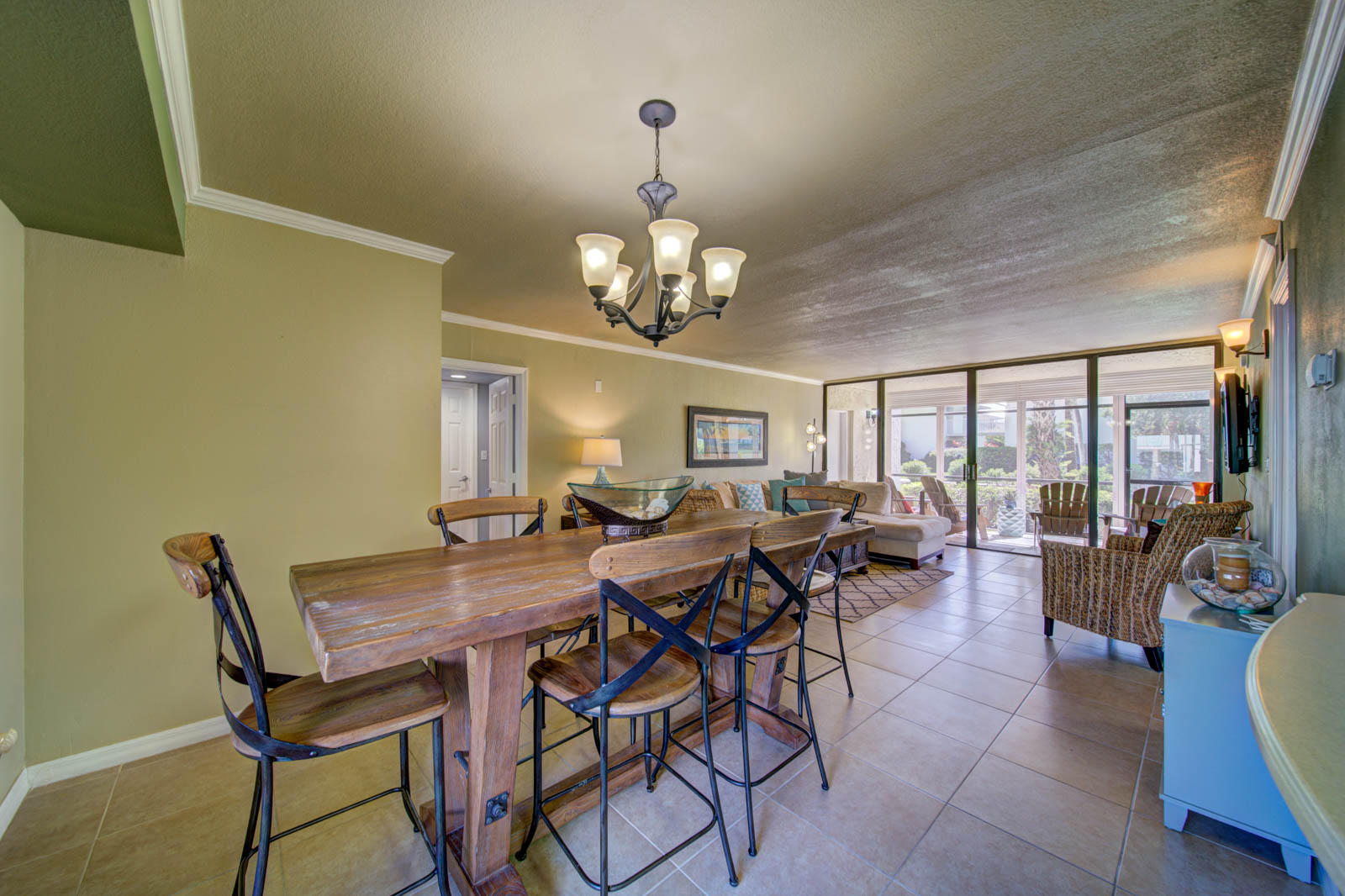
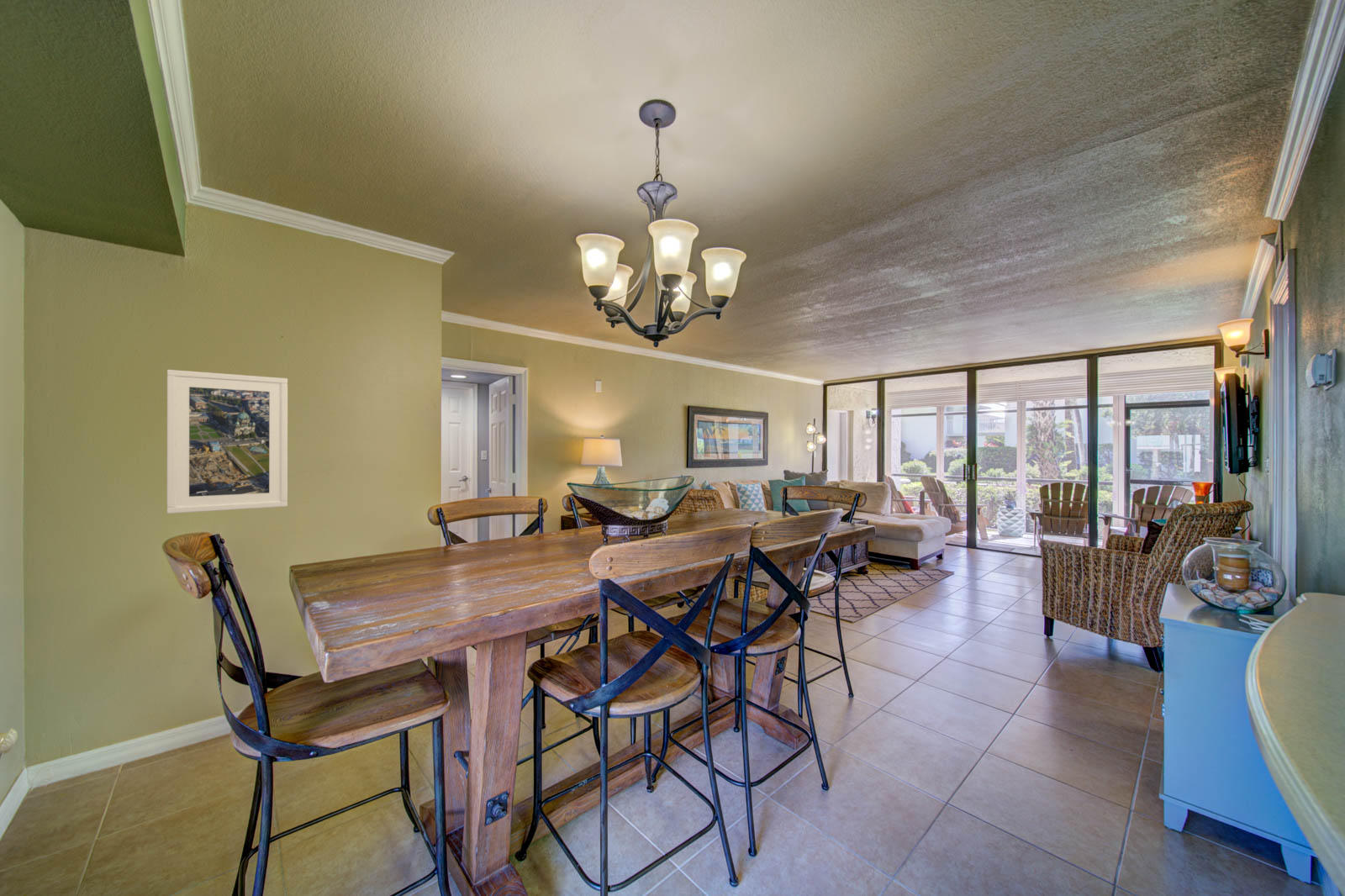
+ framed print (230, 441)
